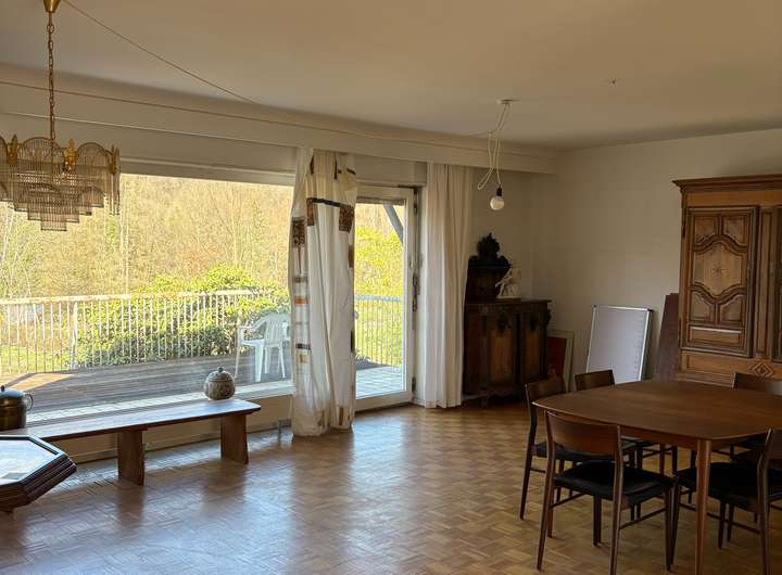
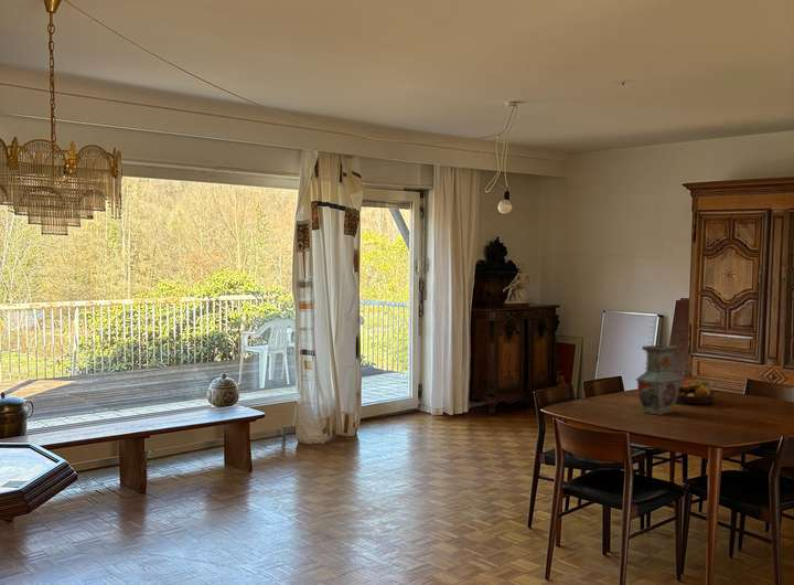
+ vase (658, 379)
+ fruit bowl (689, 390)
